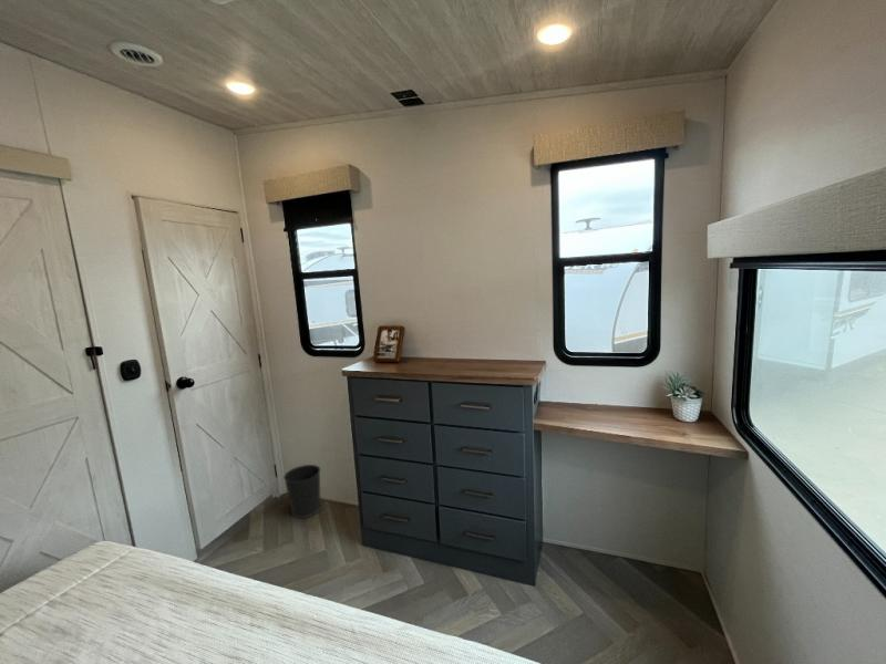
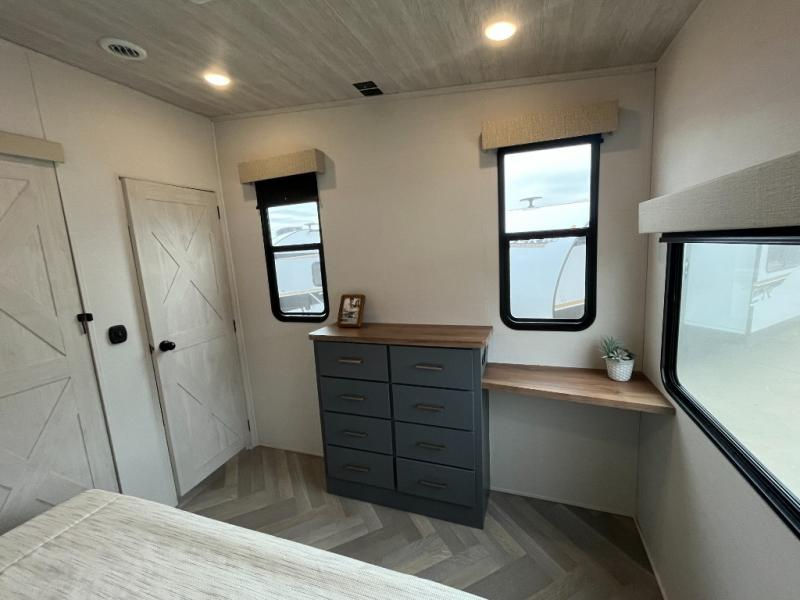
- wastebasket (303, 491)
